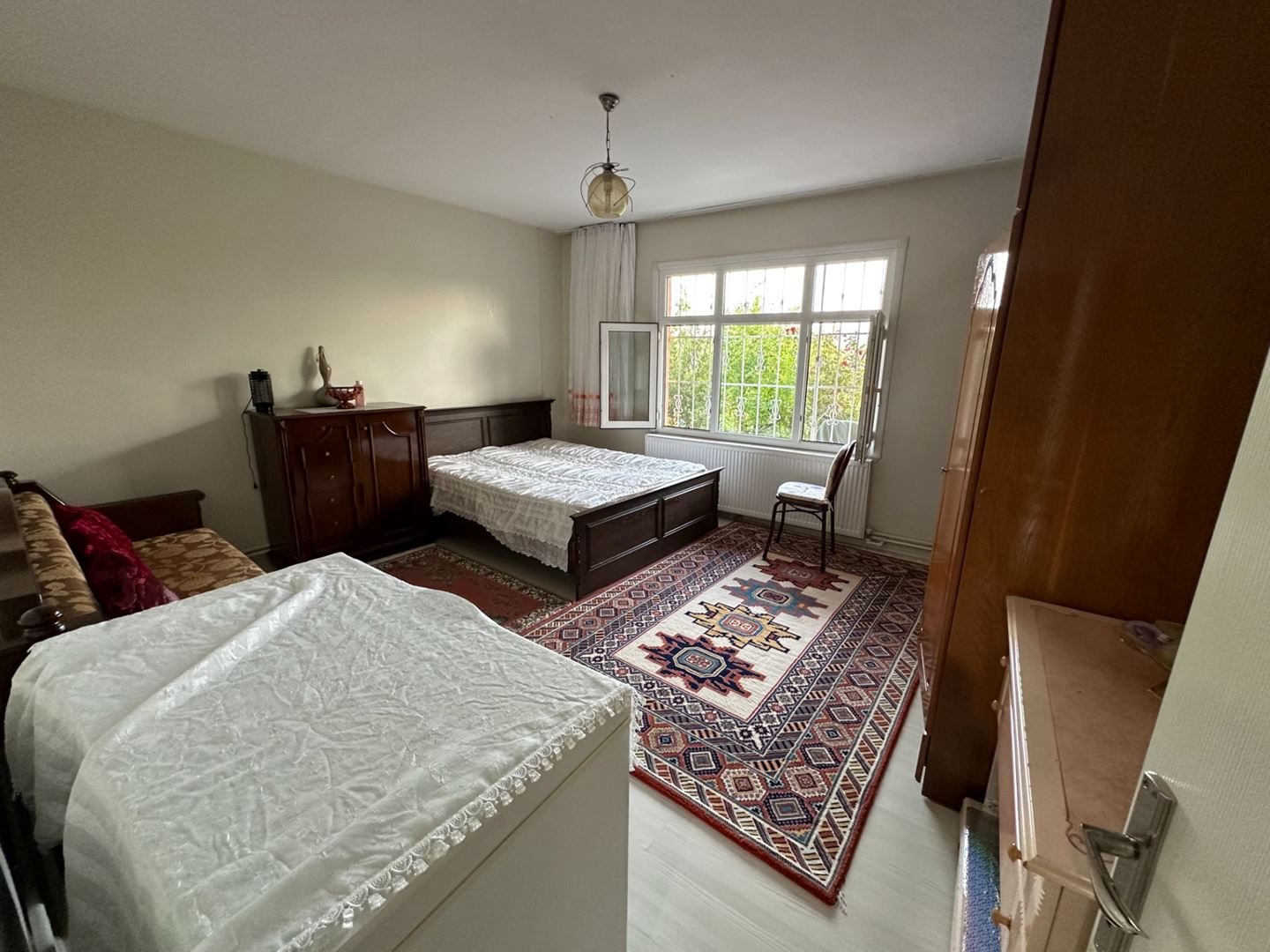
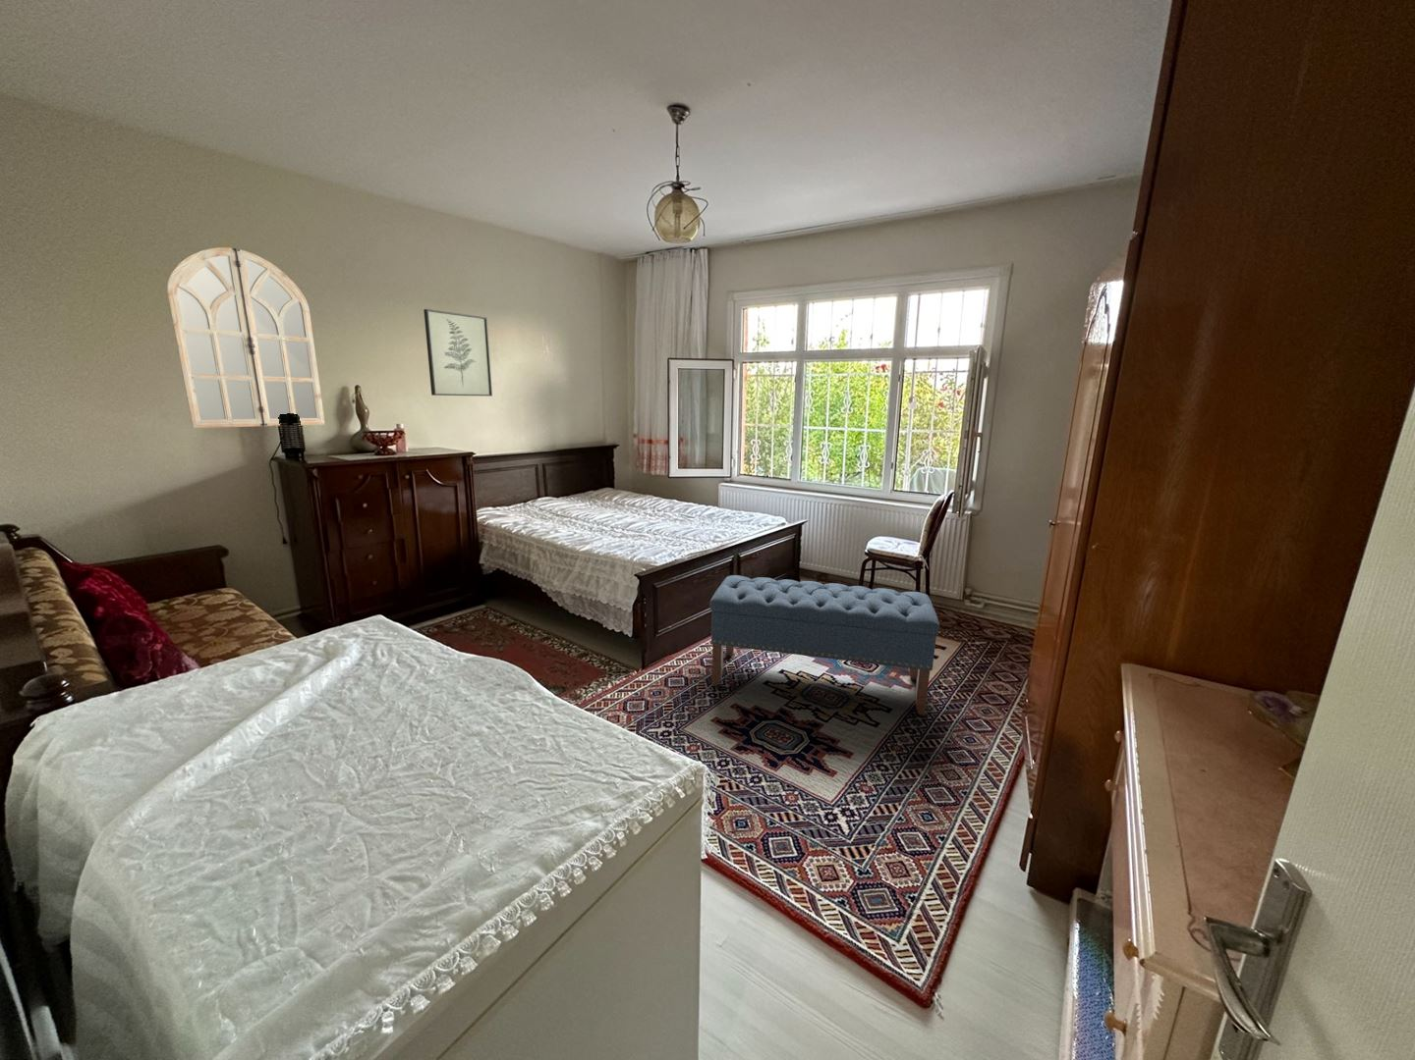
+ wall art (460, 355)
+ bench (819, 637)
+ home mirror (251, 340)
